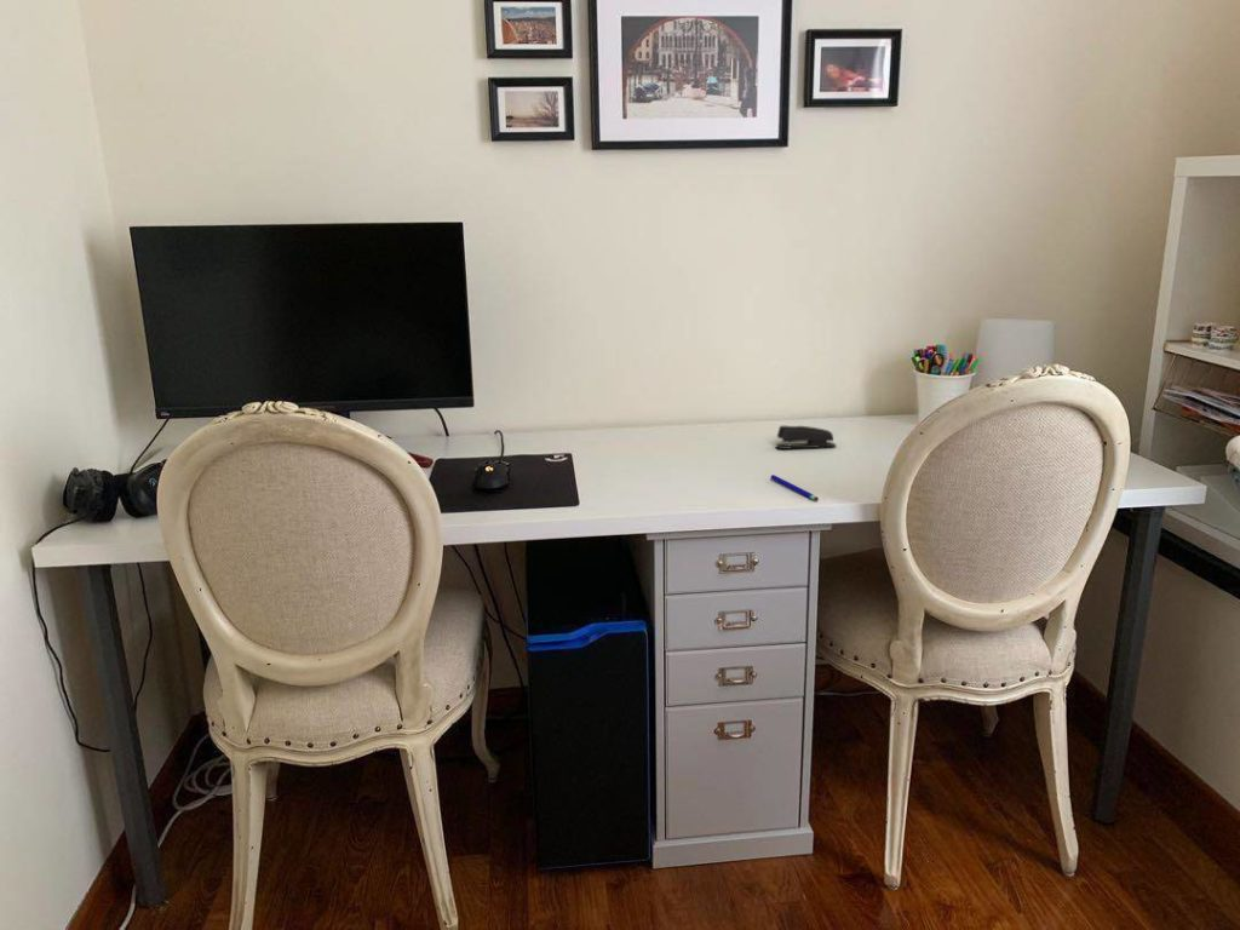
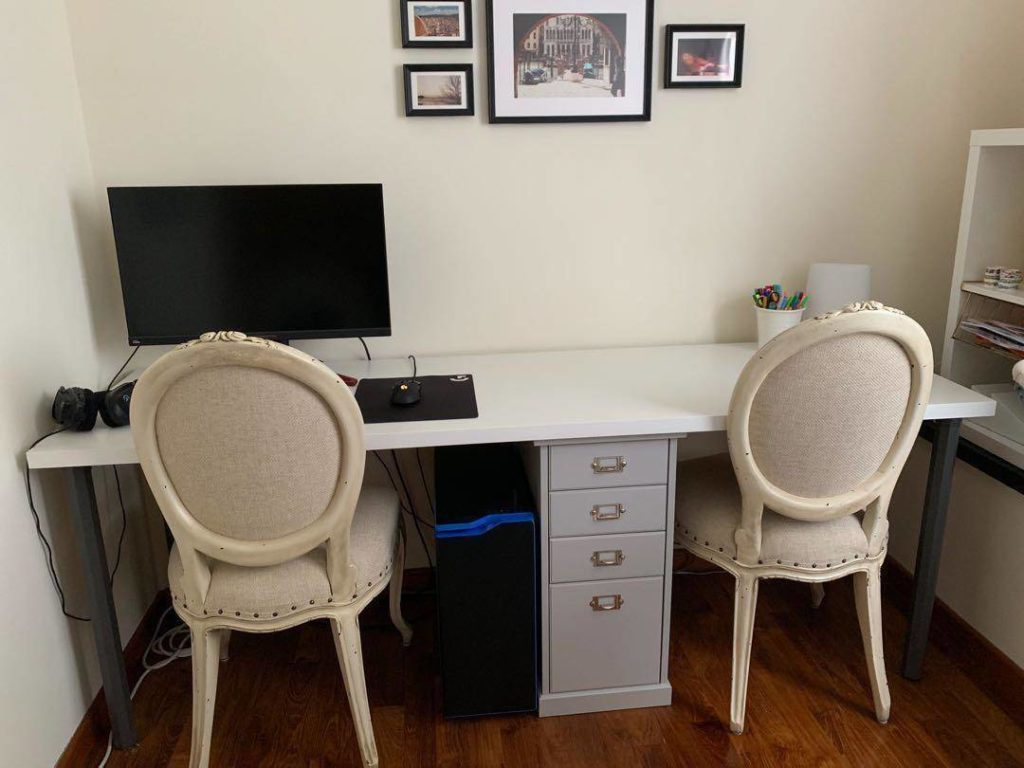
- stapler (805, 436)
- pen (793, 487)
